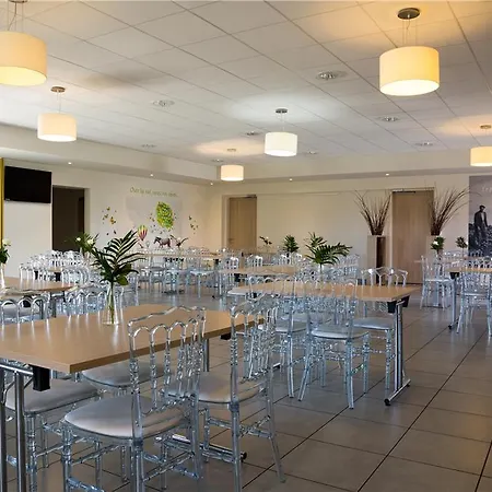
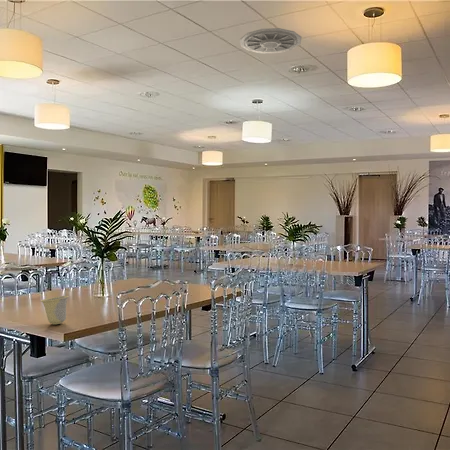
+ ceiling vent (270, 42)
+ cup (54, 310)
